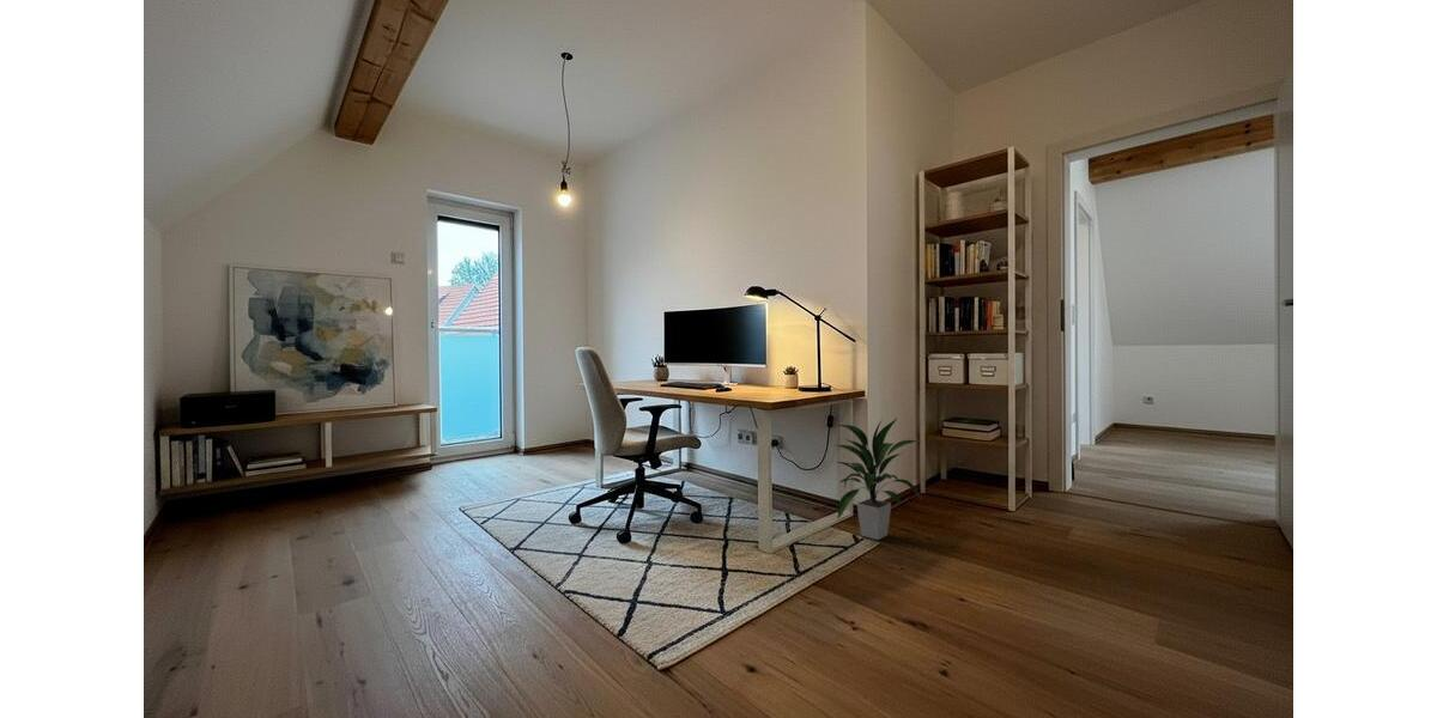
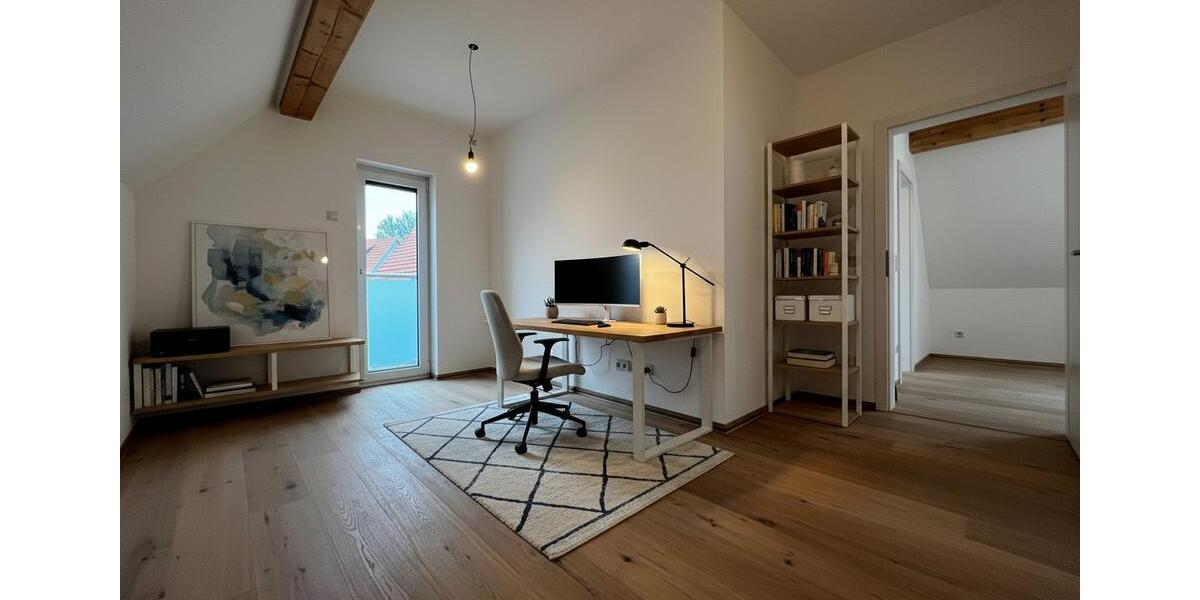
- indoor plant (869, 475)
